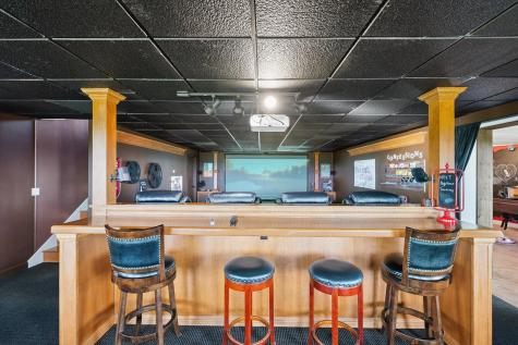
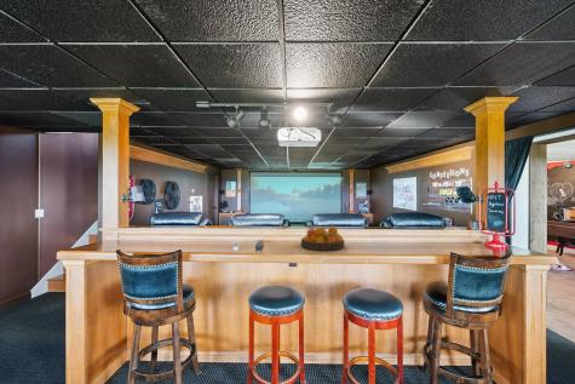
+ fruit bowl (322, 236)
